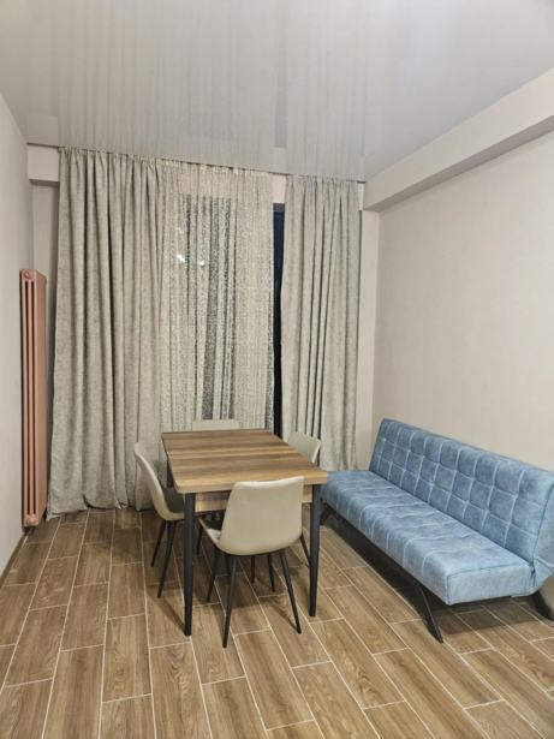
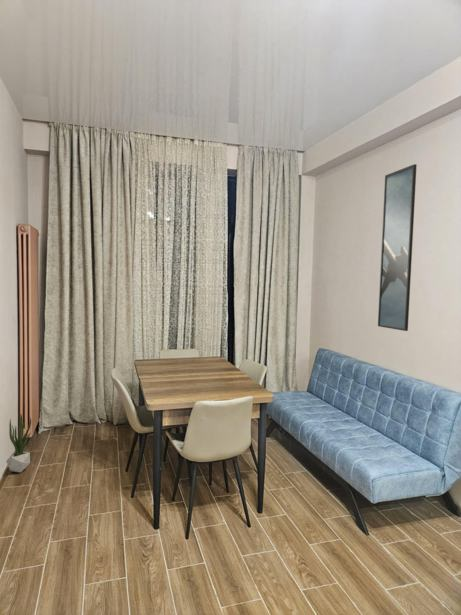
+ potted plant (19, 443)
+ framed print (396, 250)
